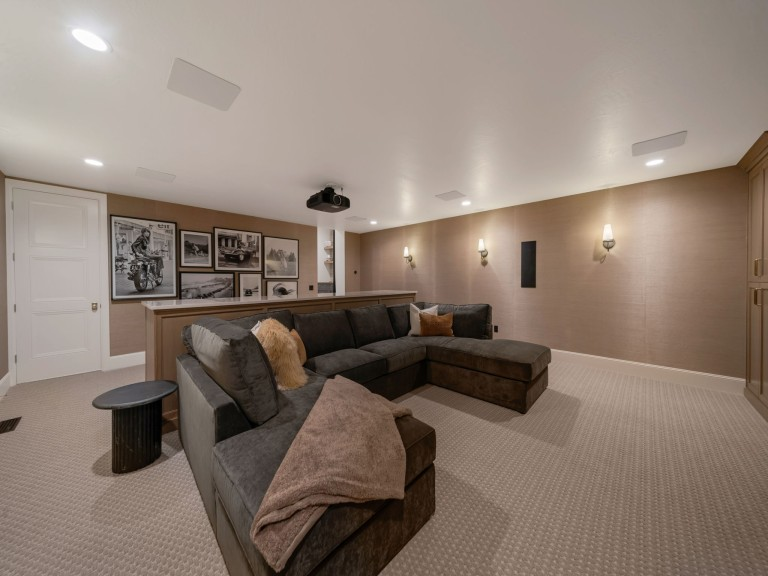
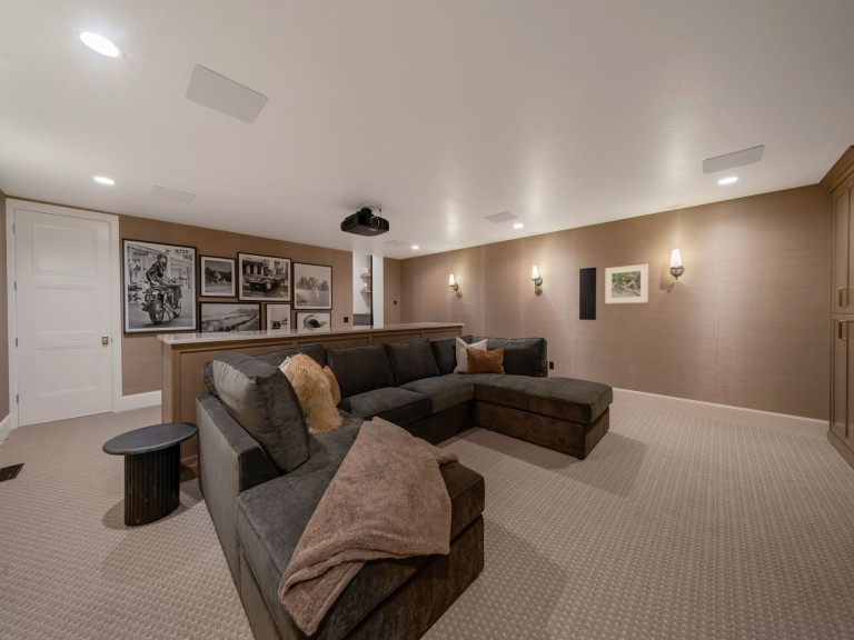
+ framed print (625, 284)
